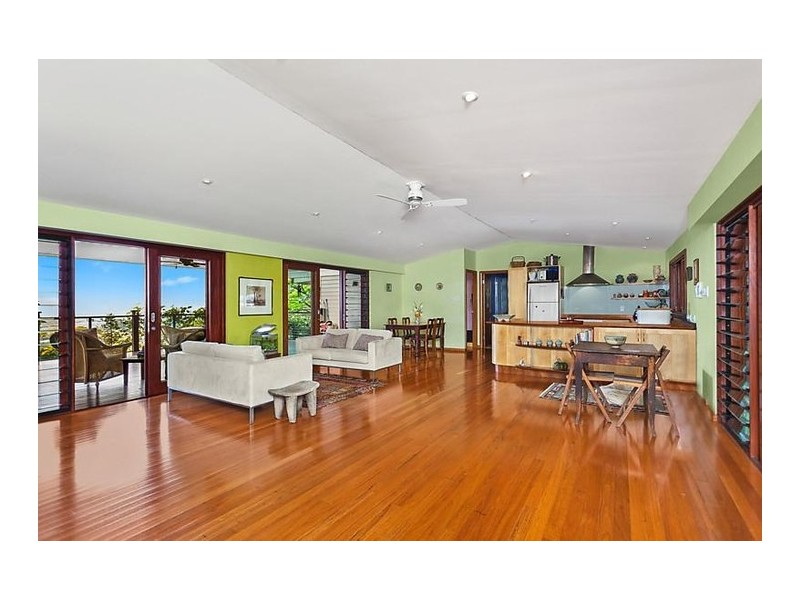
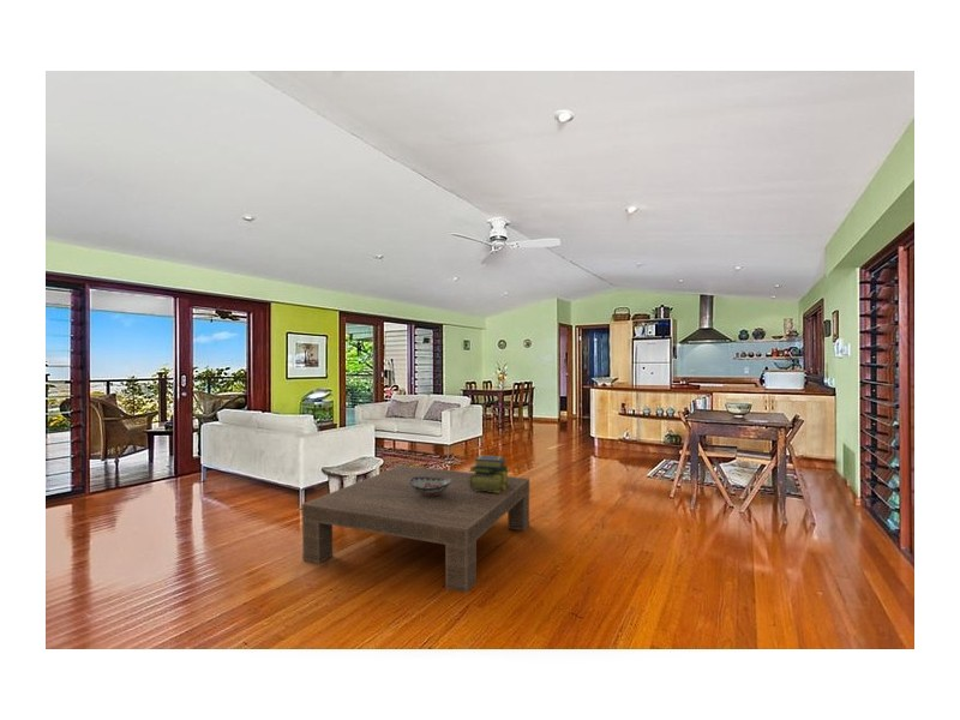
+ coffee table (426, 515)
+ decorative bowl (430, 486)
+ stack of books (488, 470)
